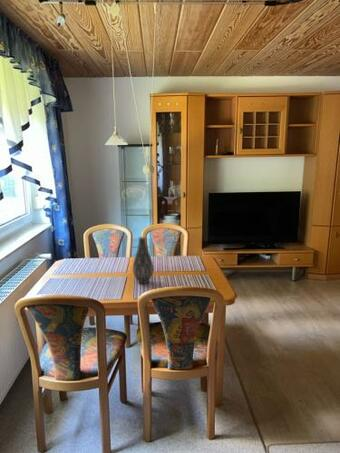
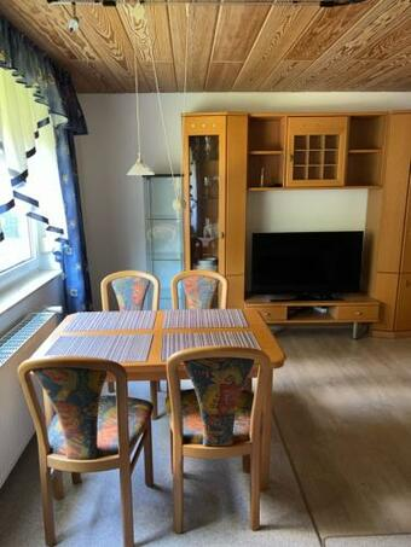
- vase (142, 260)
